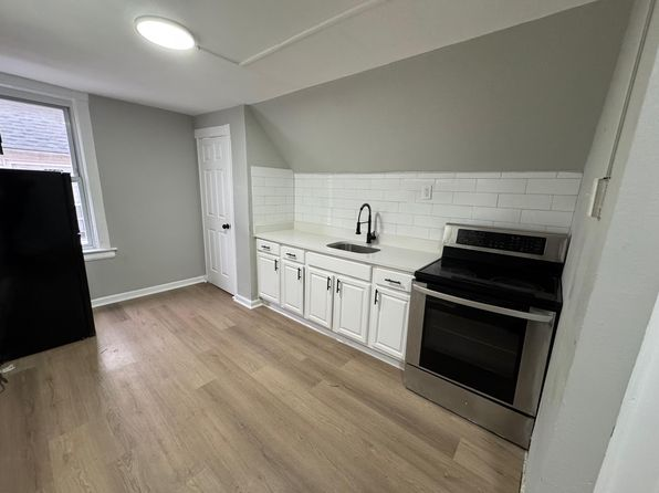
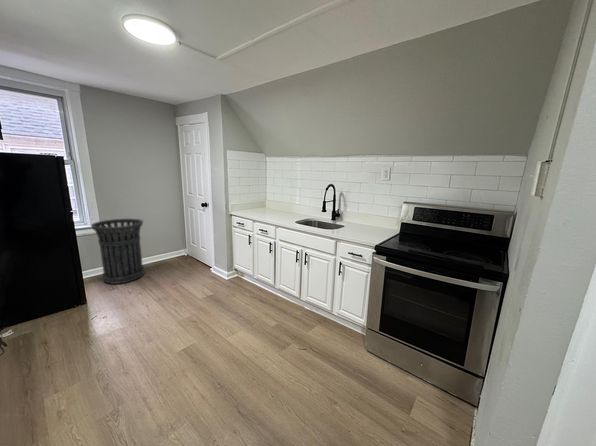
+ trash can (121, 250)
